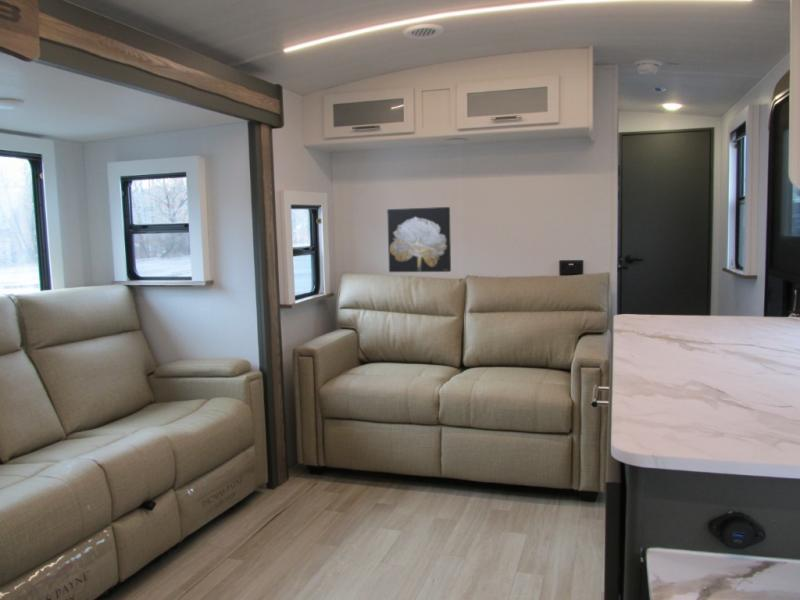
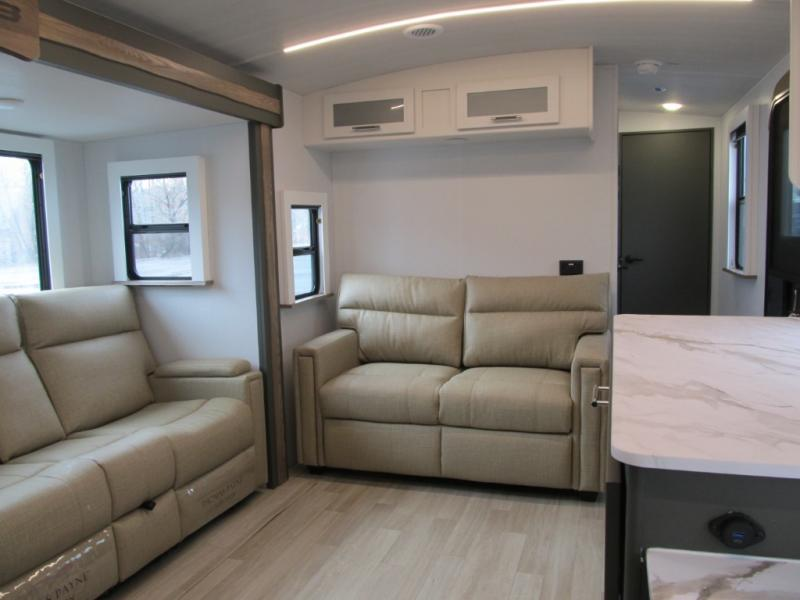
- wall art (419, 240)
